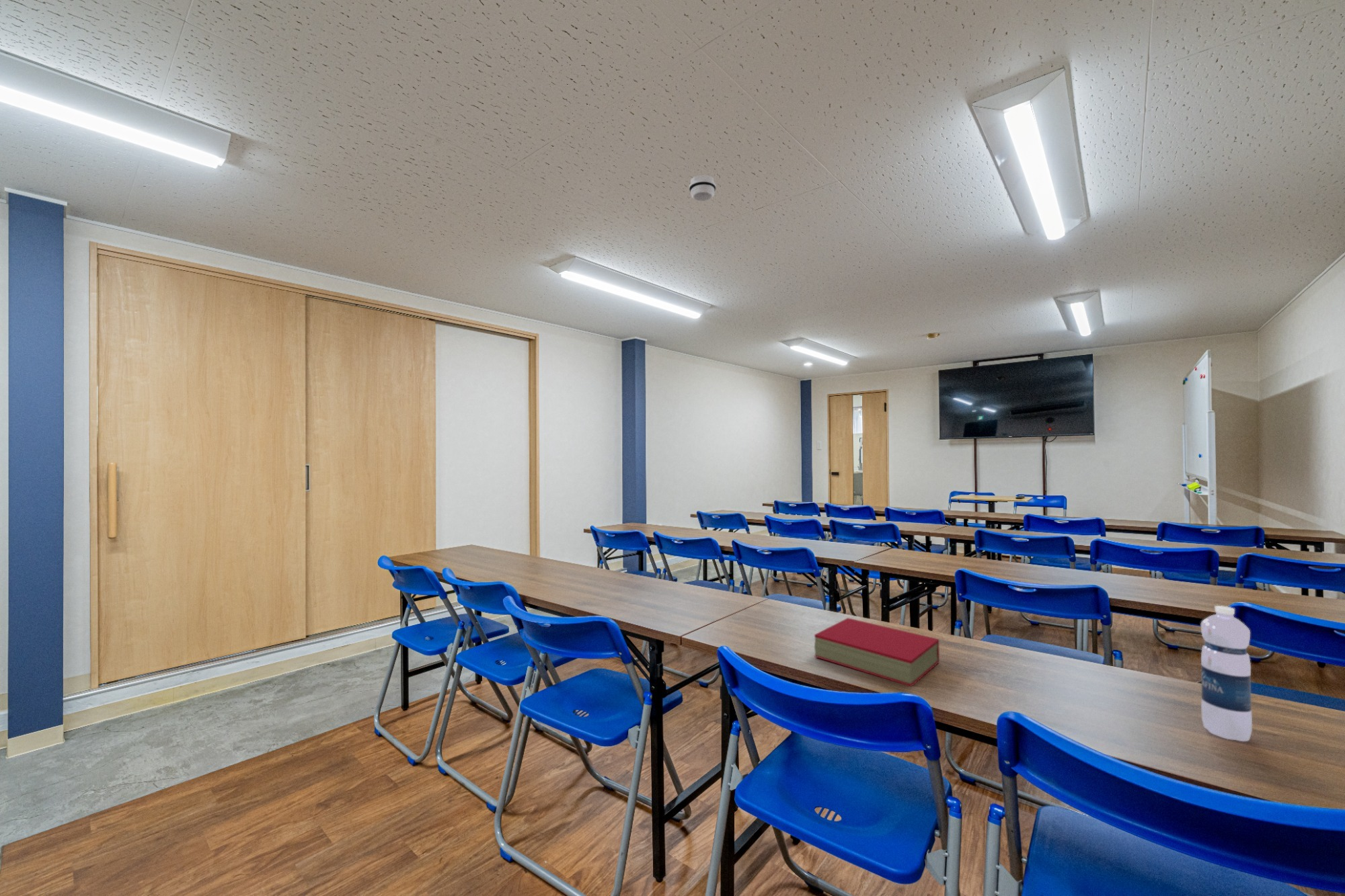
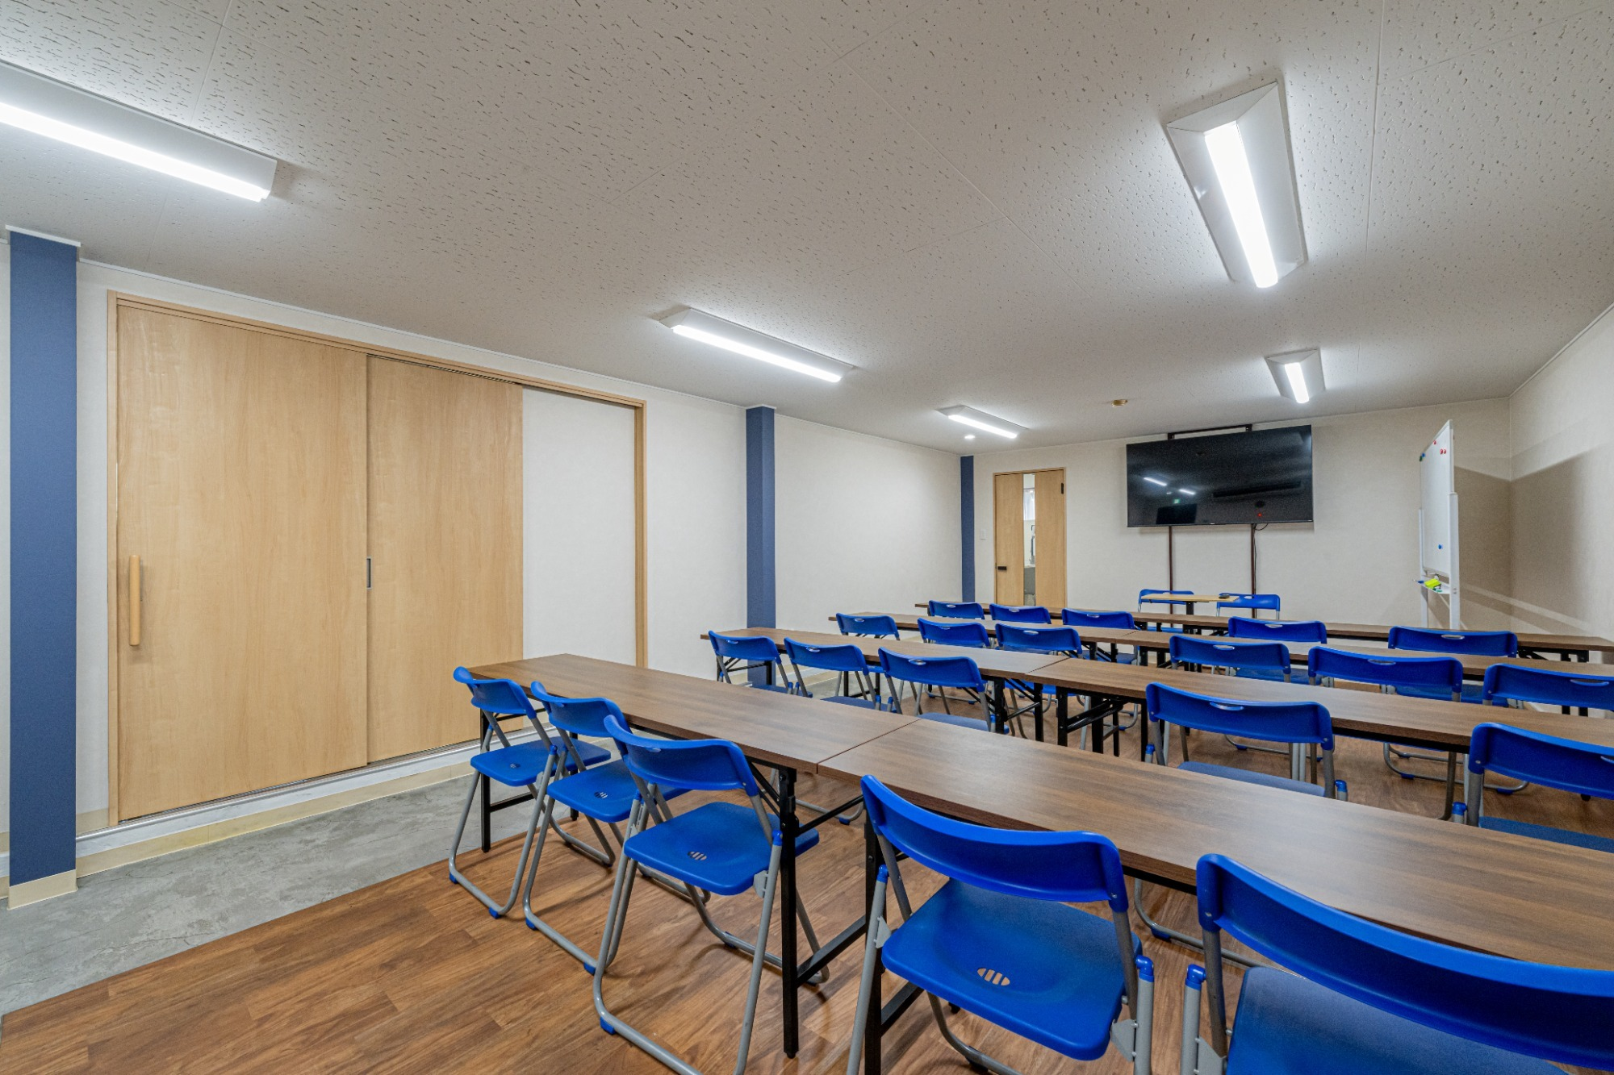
- book (876, 648)
- smoke detector (702, 188)
- water bottle (1225, 670)
